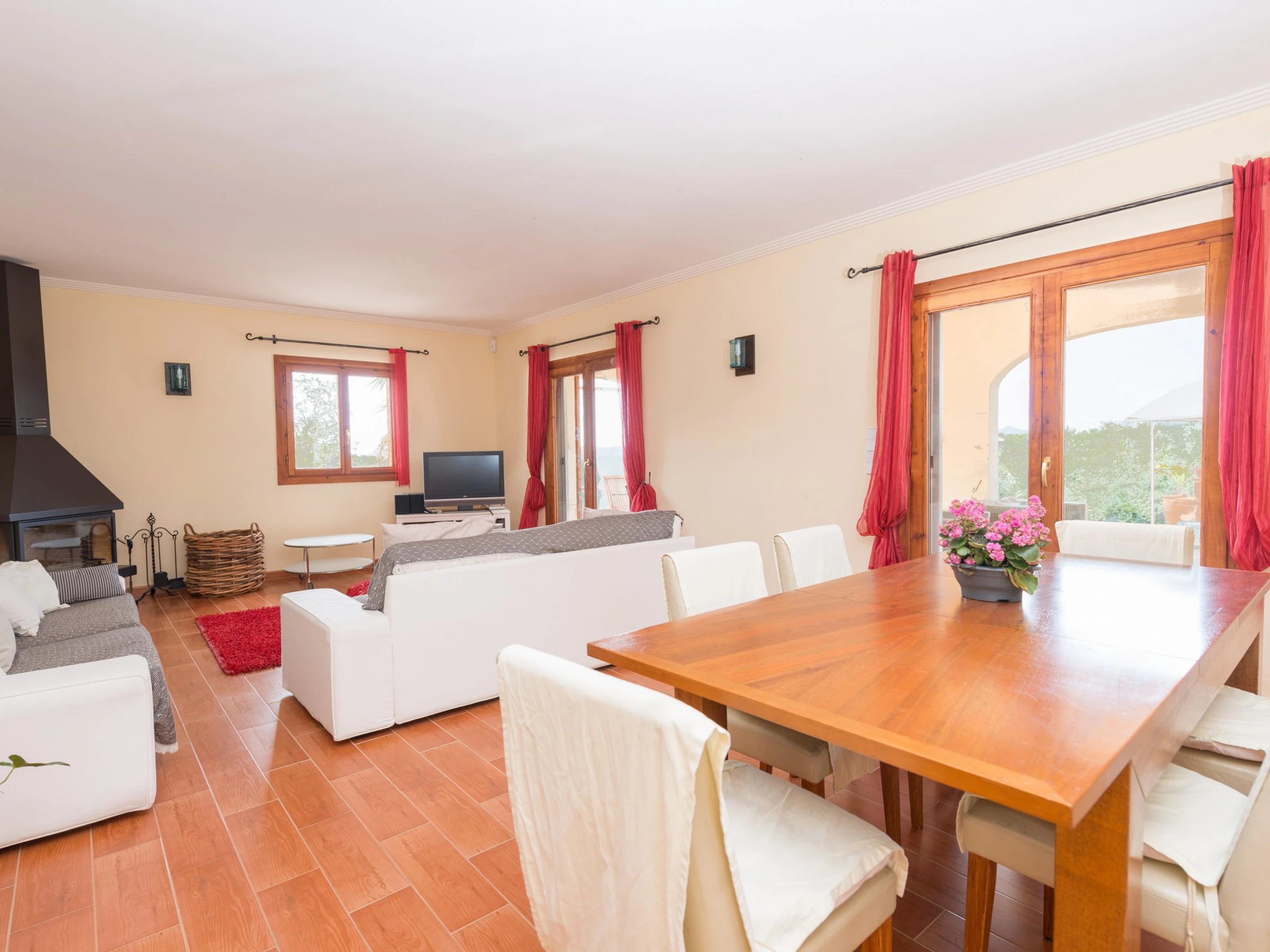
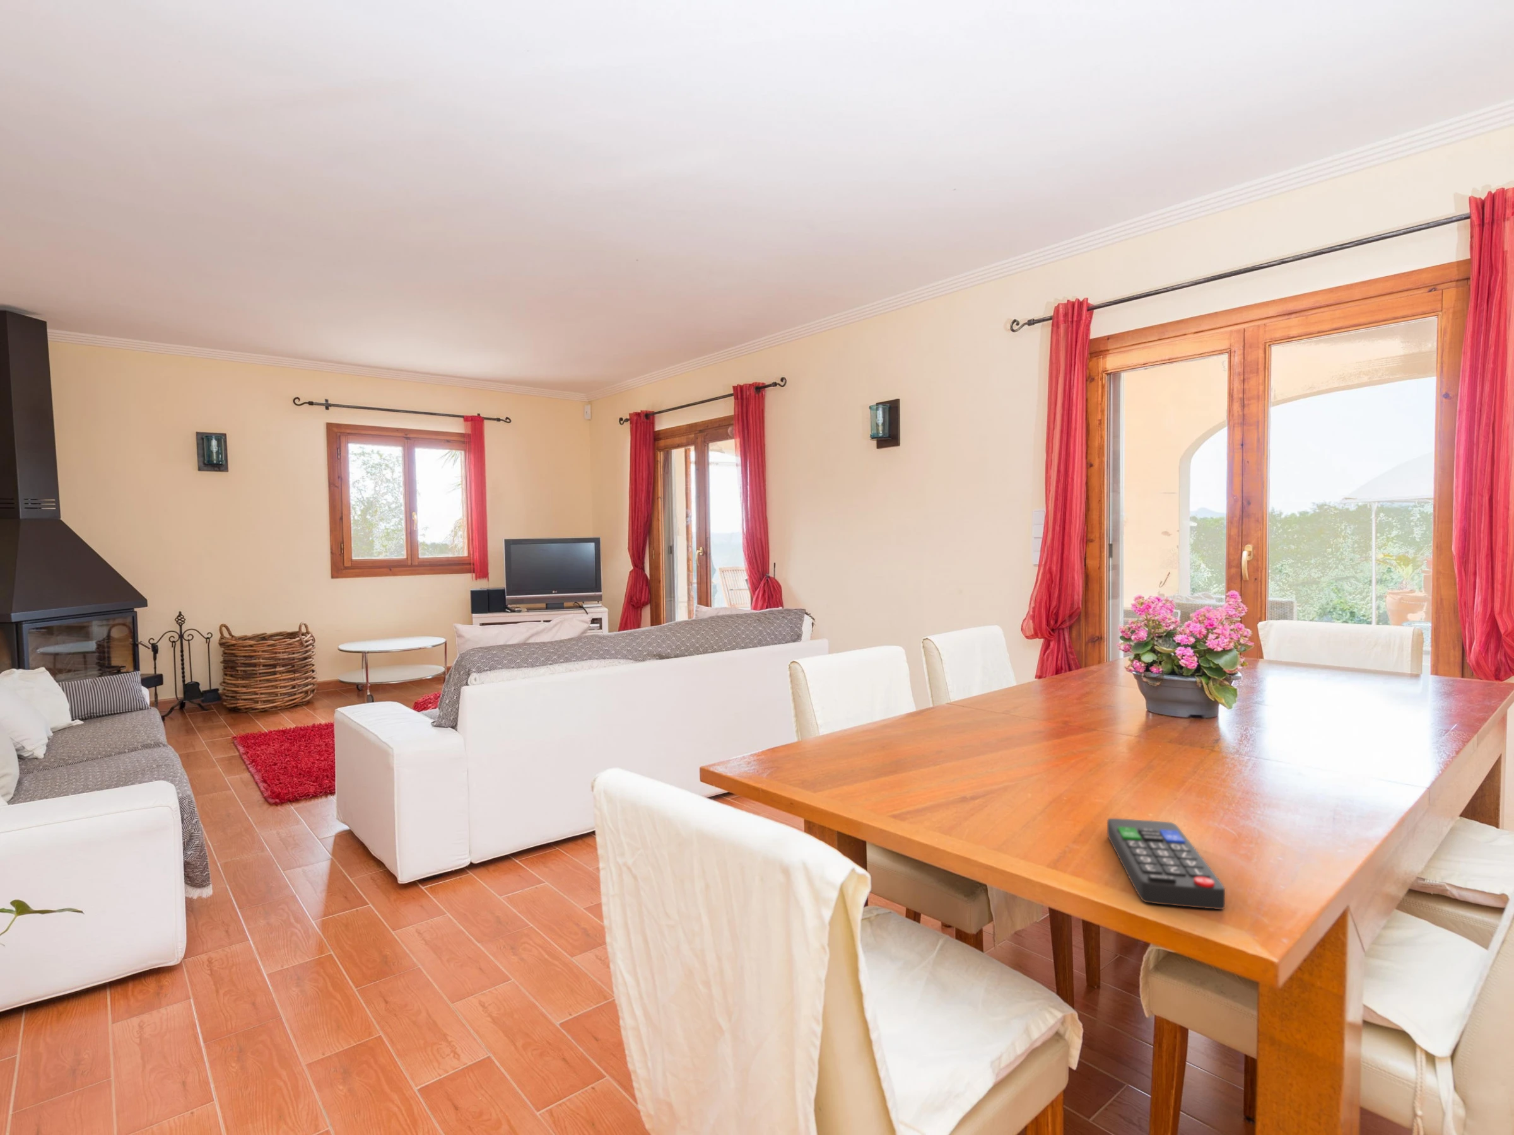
+ remote control (1160, 857)
